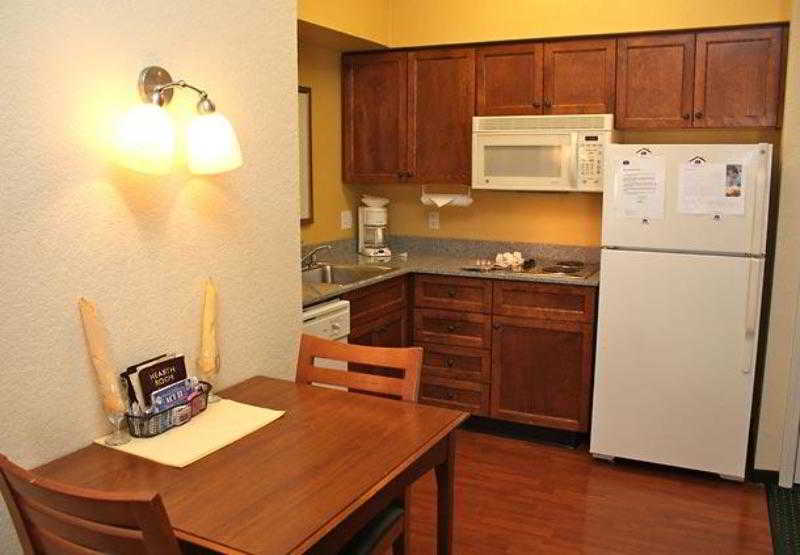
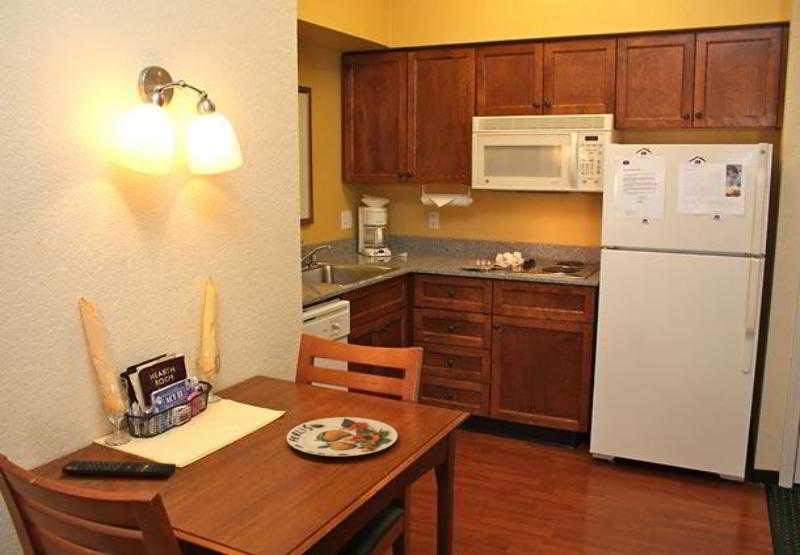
+ remote control (118, 469)
+ plate (342, 437)
